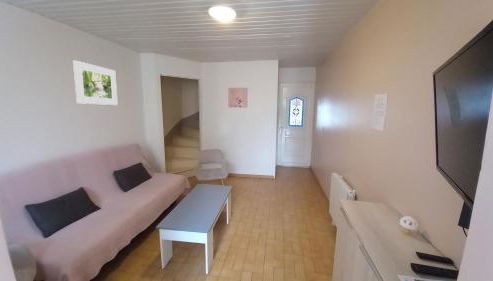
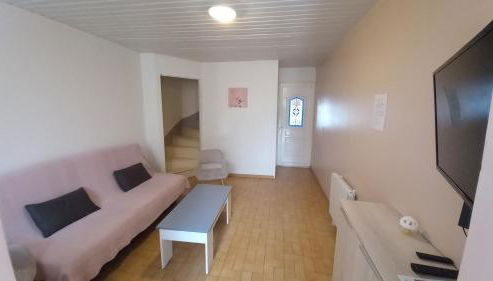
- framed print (97, 85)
